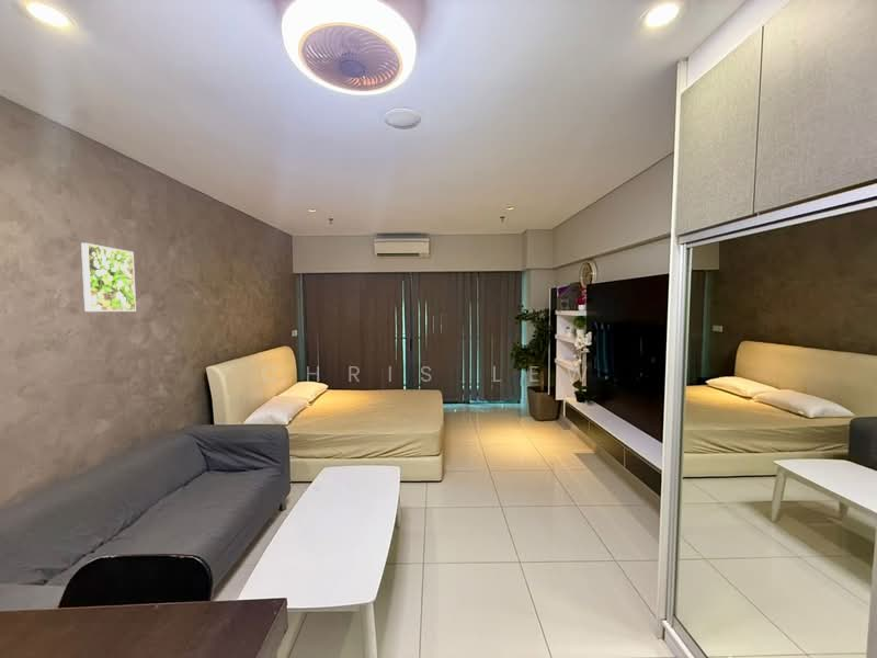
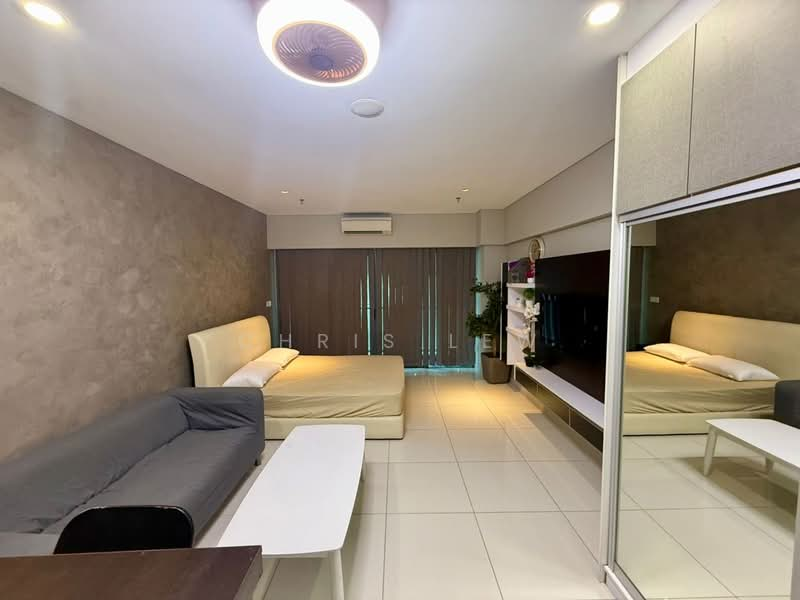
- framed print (111, 280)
